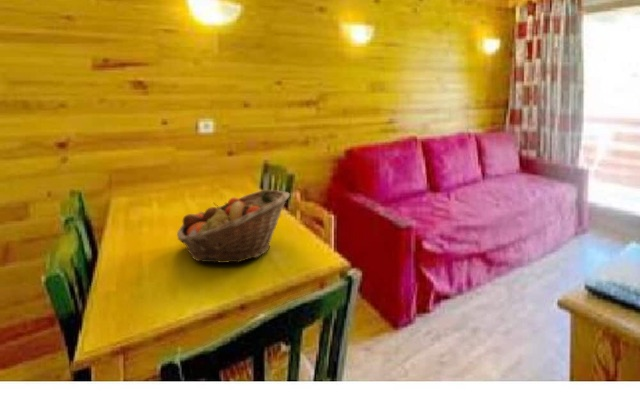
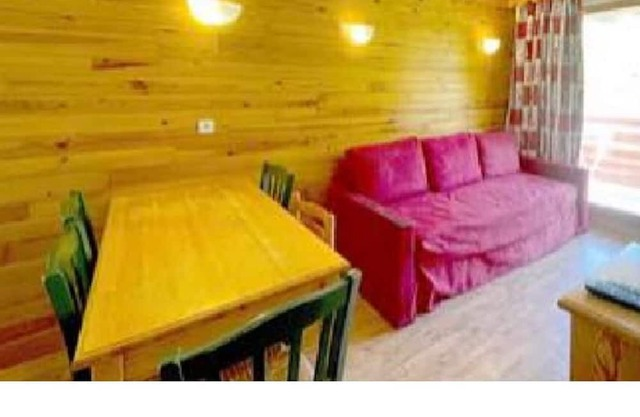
- fruit basket (233, 222)
